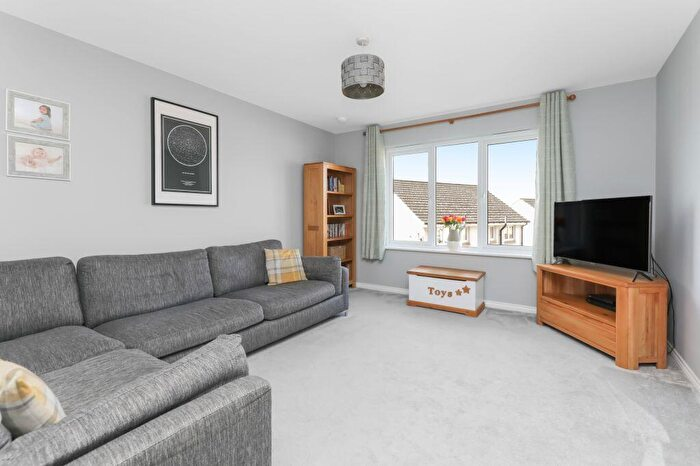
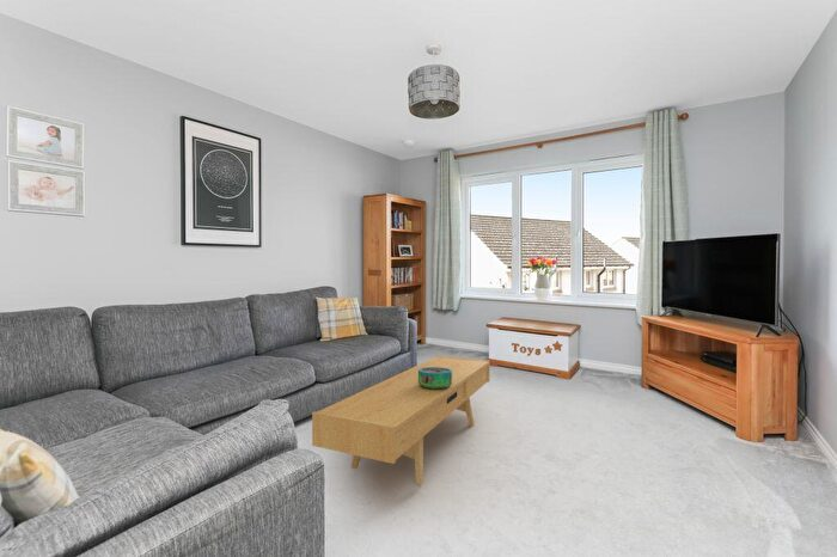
+ decorative bowl (434, 377)
+ tv console (421, 412)
